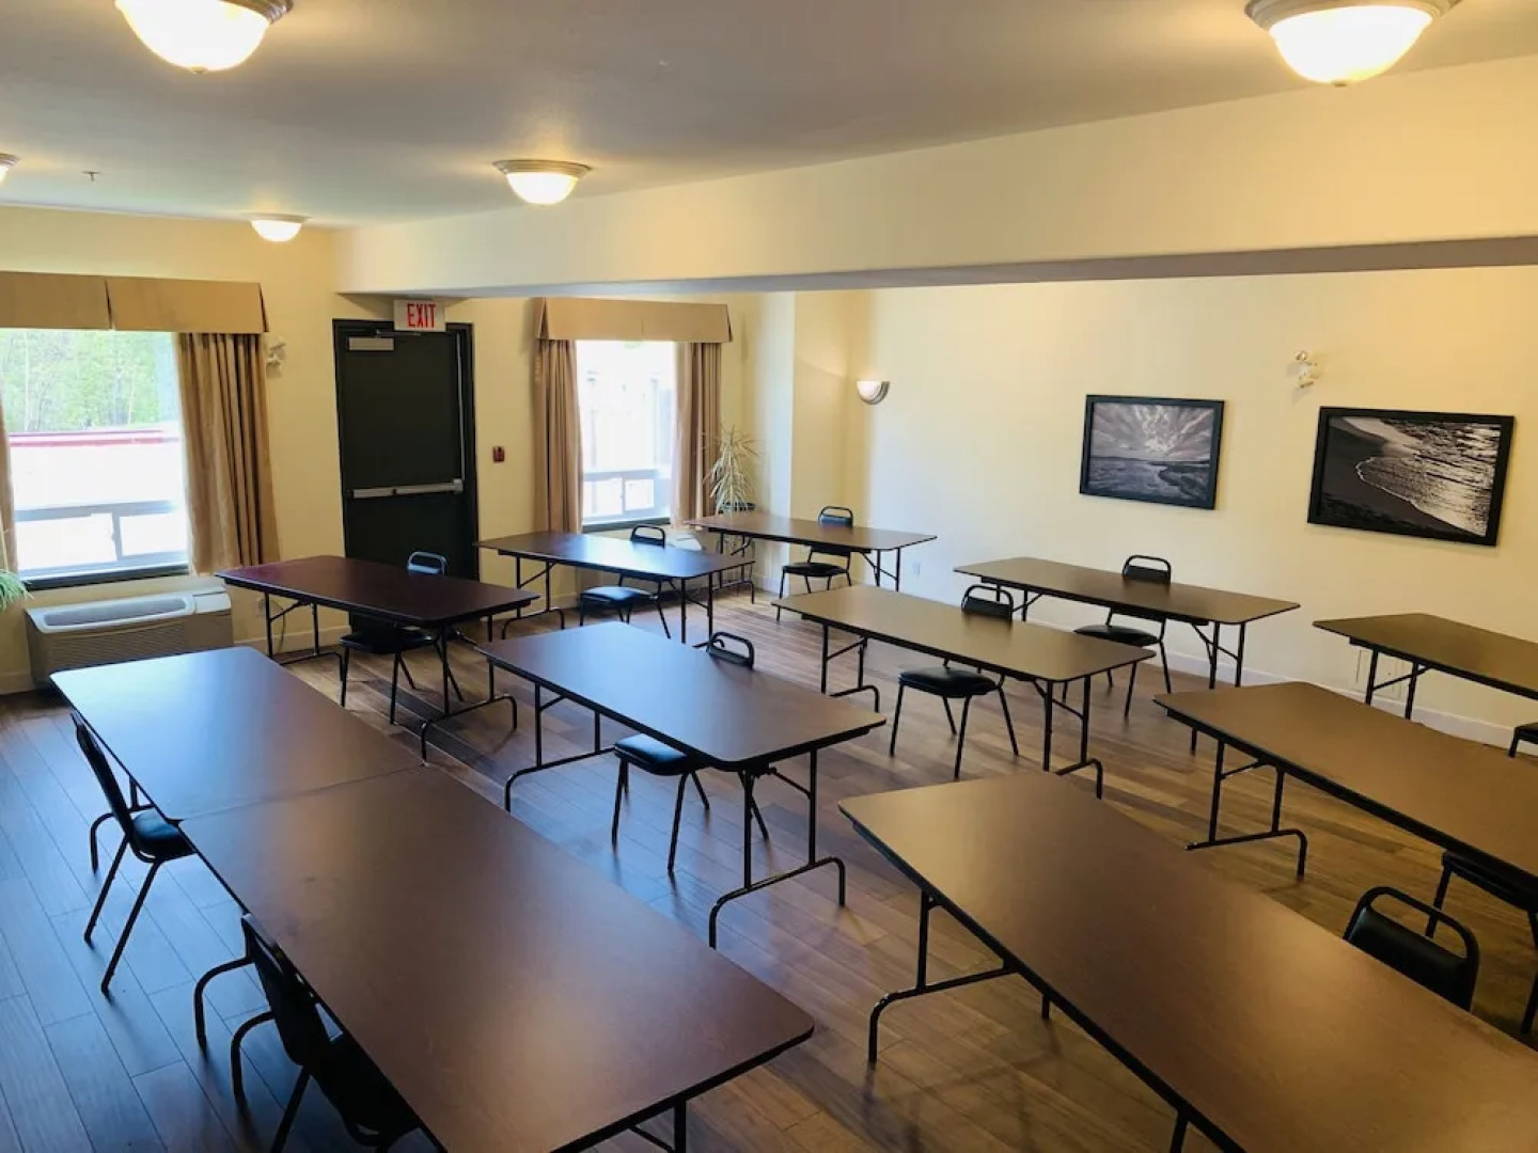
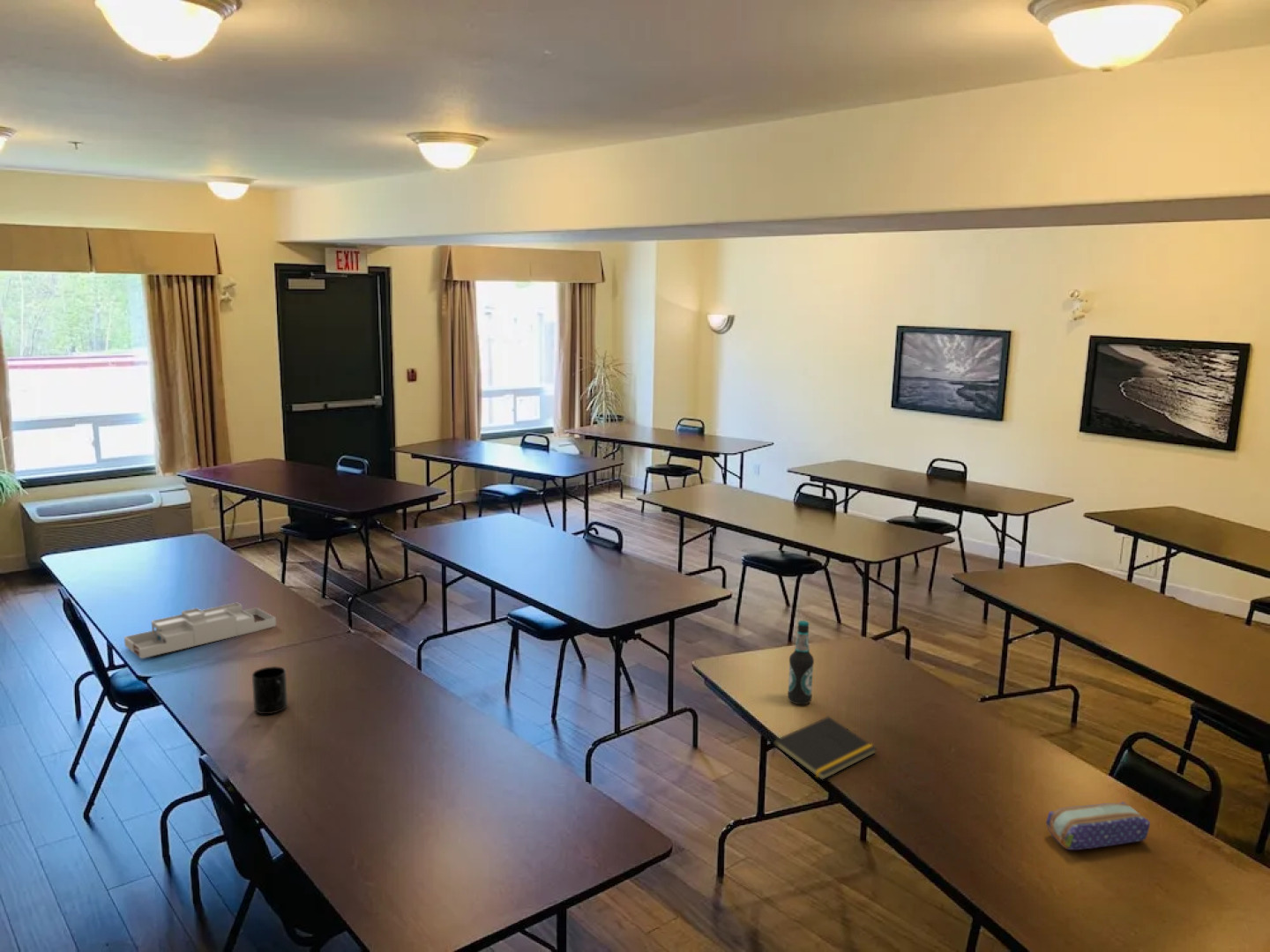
+ notepad (826, 746)
+ mug (272, 692)
+ pencil case (1096, 824)
+ desk organizer (202, 624)
+ bottle (801, 661)
